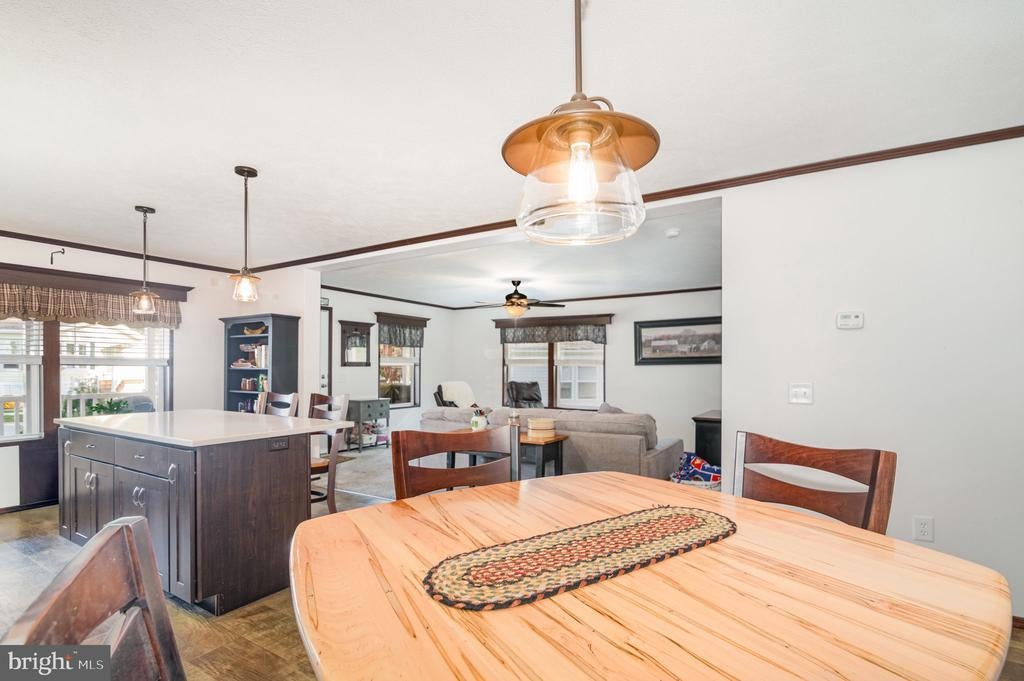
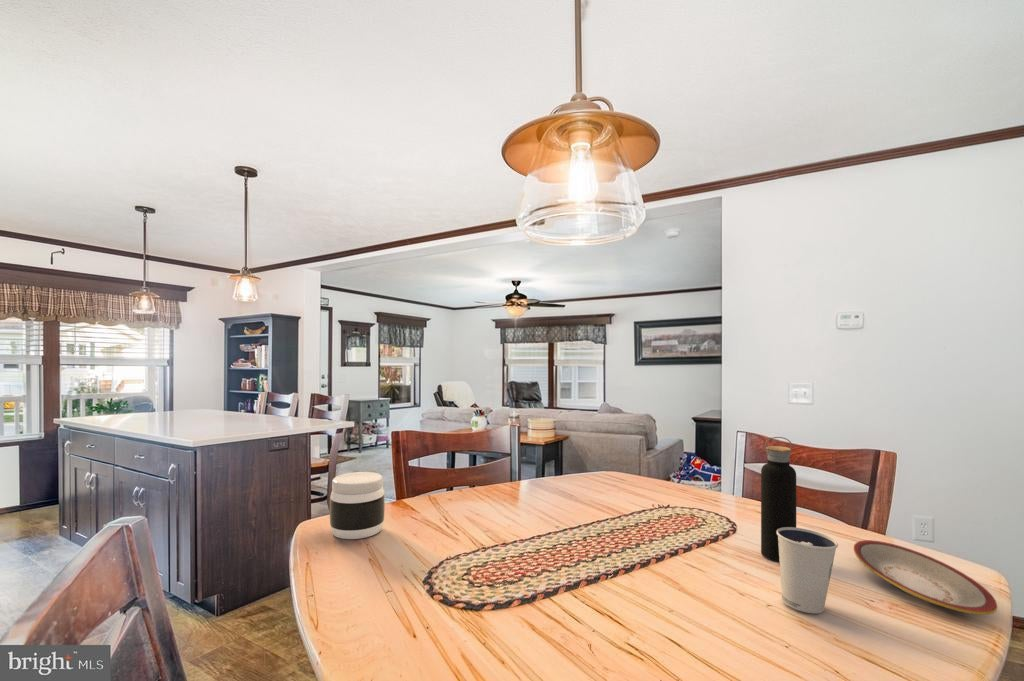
+ water bottle (778, 496)
+ dixie cup (806, 570)
+ plate (916, 577)
+ jar (357, 503)
